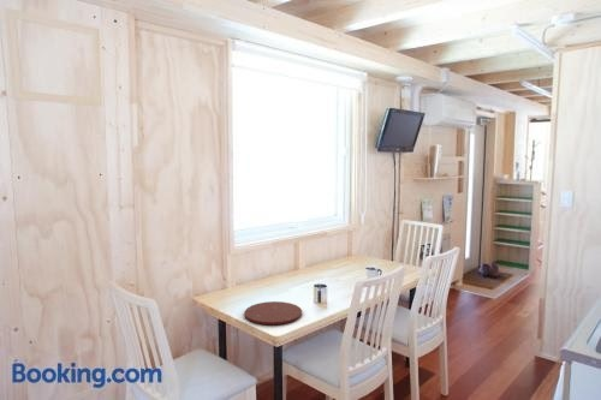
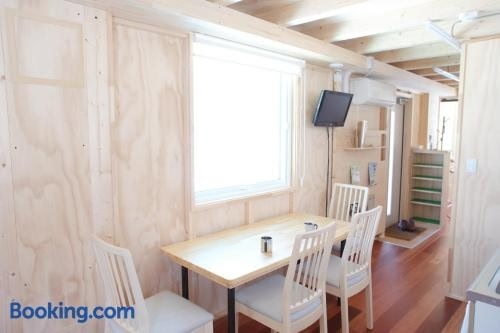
- plate (273, 312)
